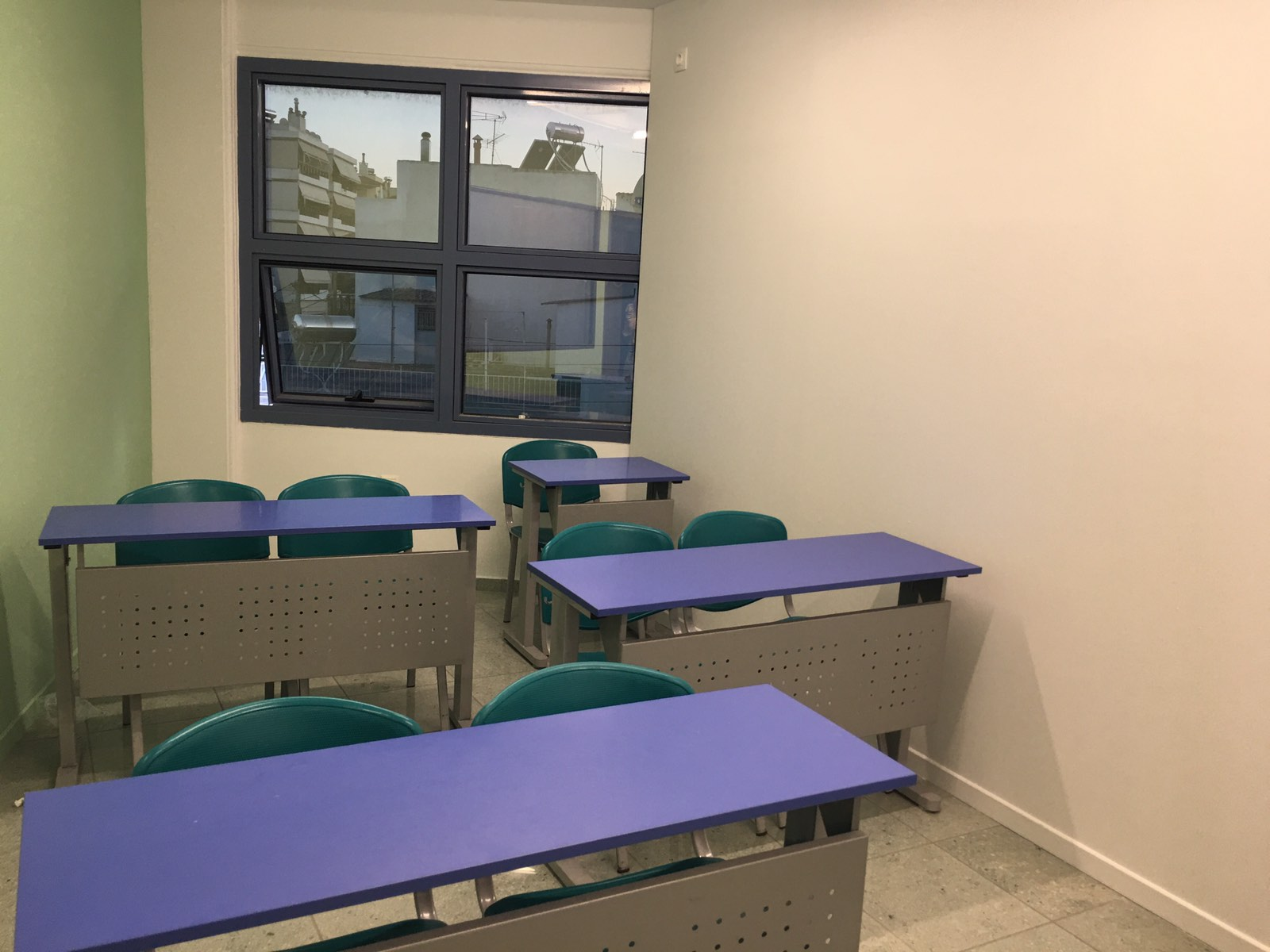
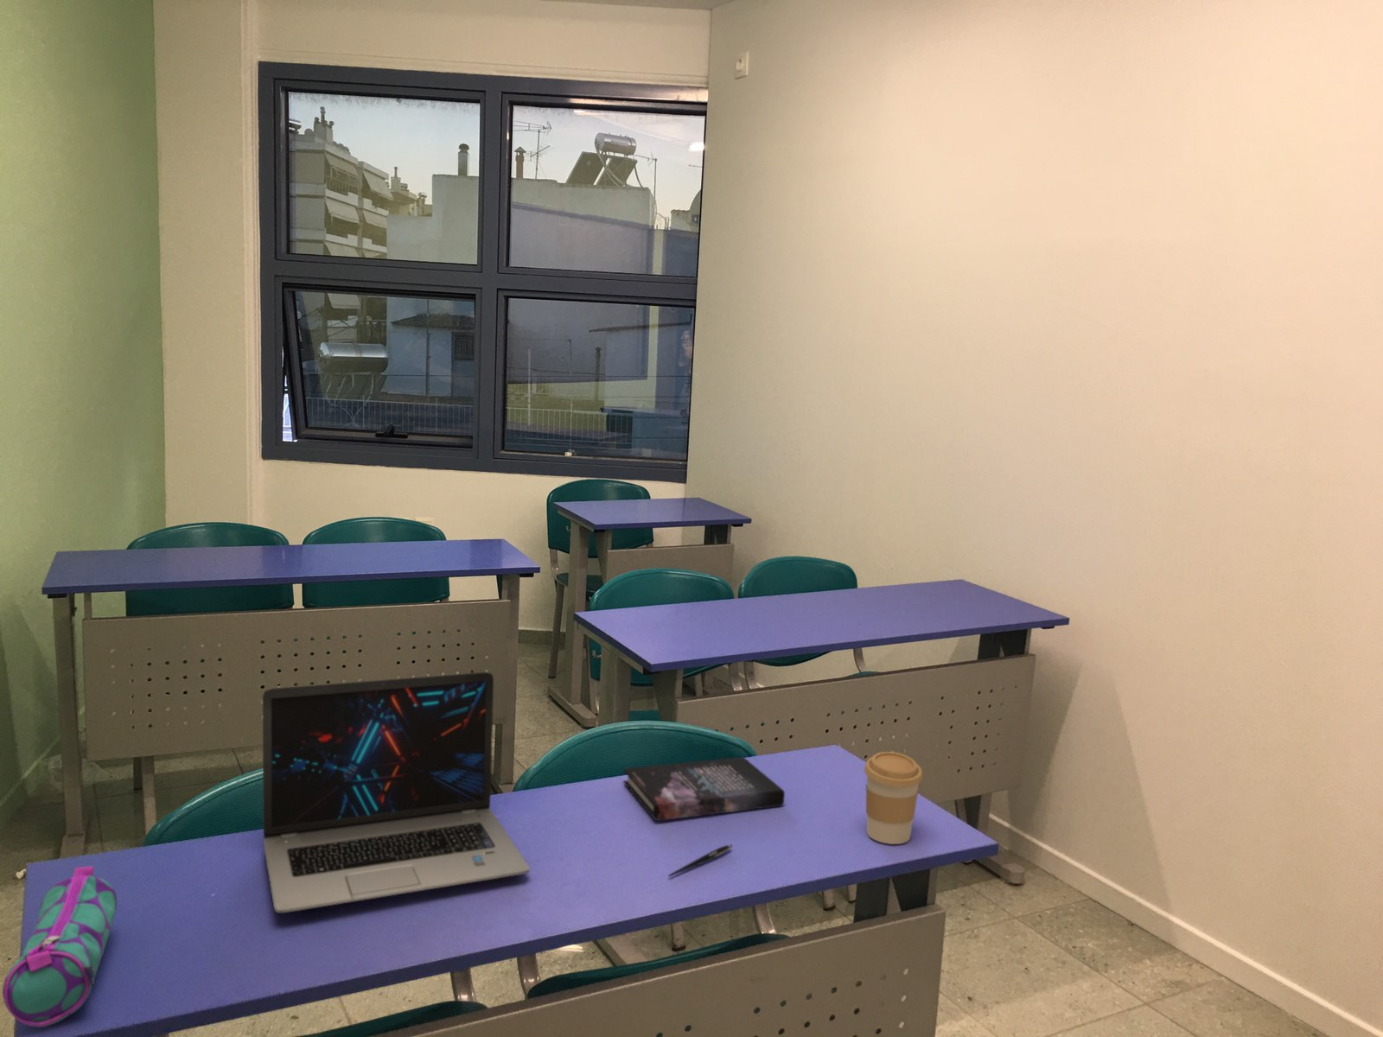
+ pencil case (65, 943)
+ coffee cup (891, 796)
+ laptop (395, 784)
+ pen (700, 859)
+ book (702, 786)
